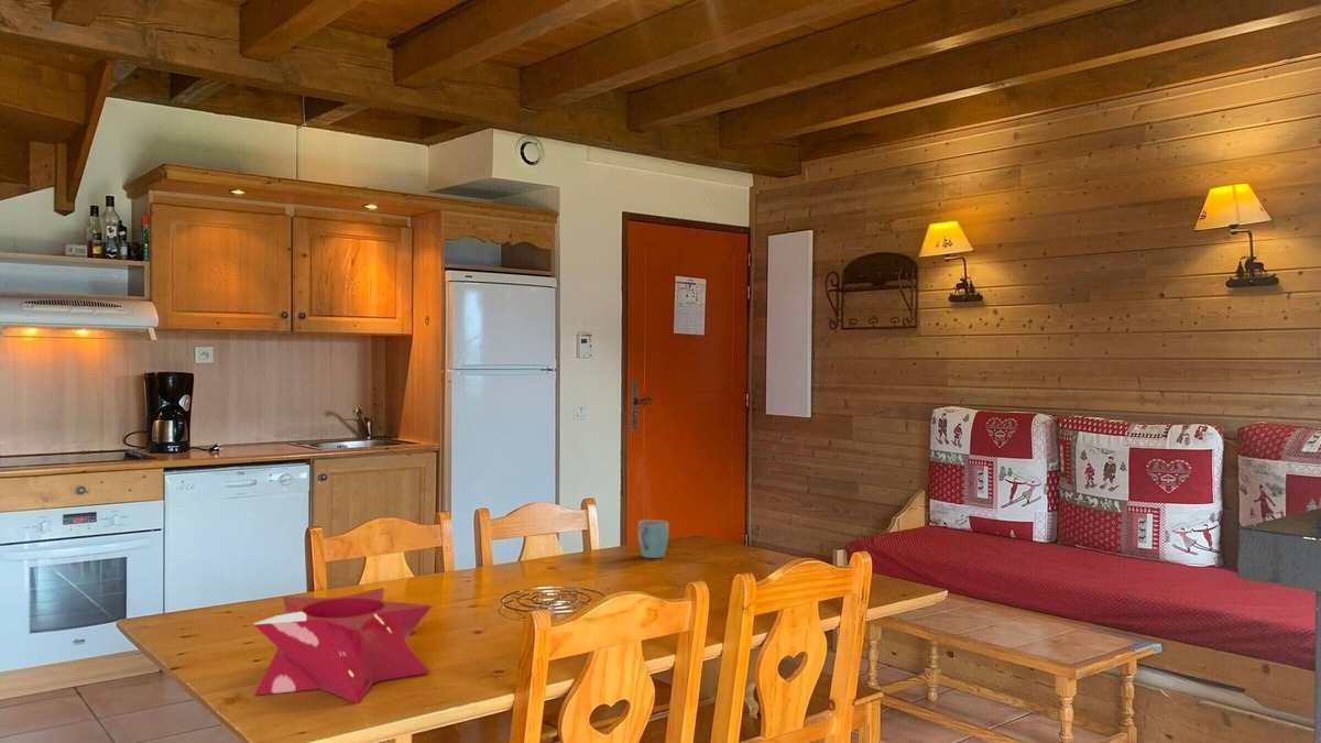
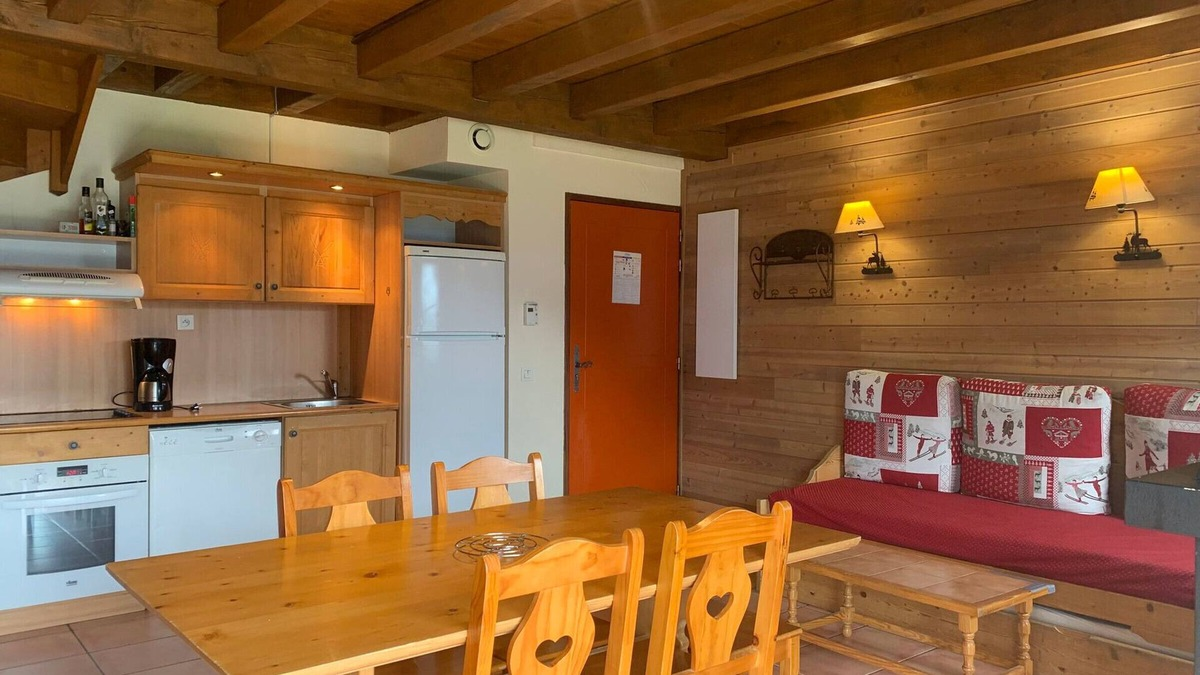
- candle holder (335, 643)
- mug (649, 539)
